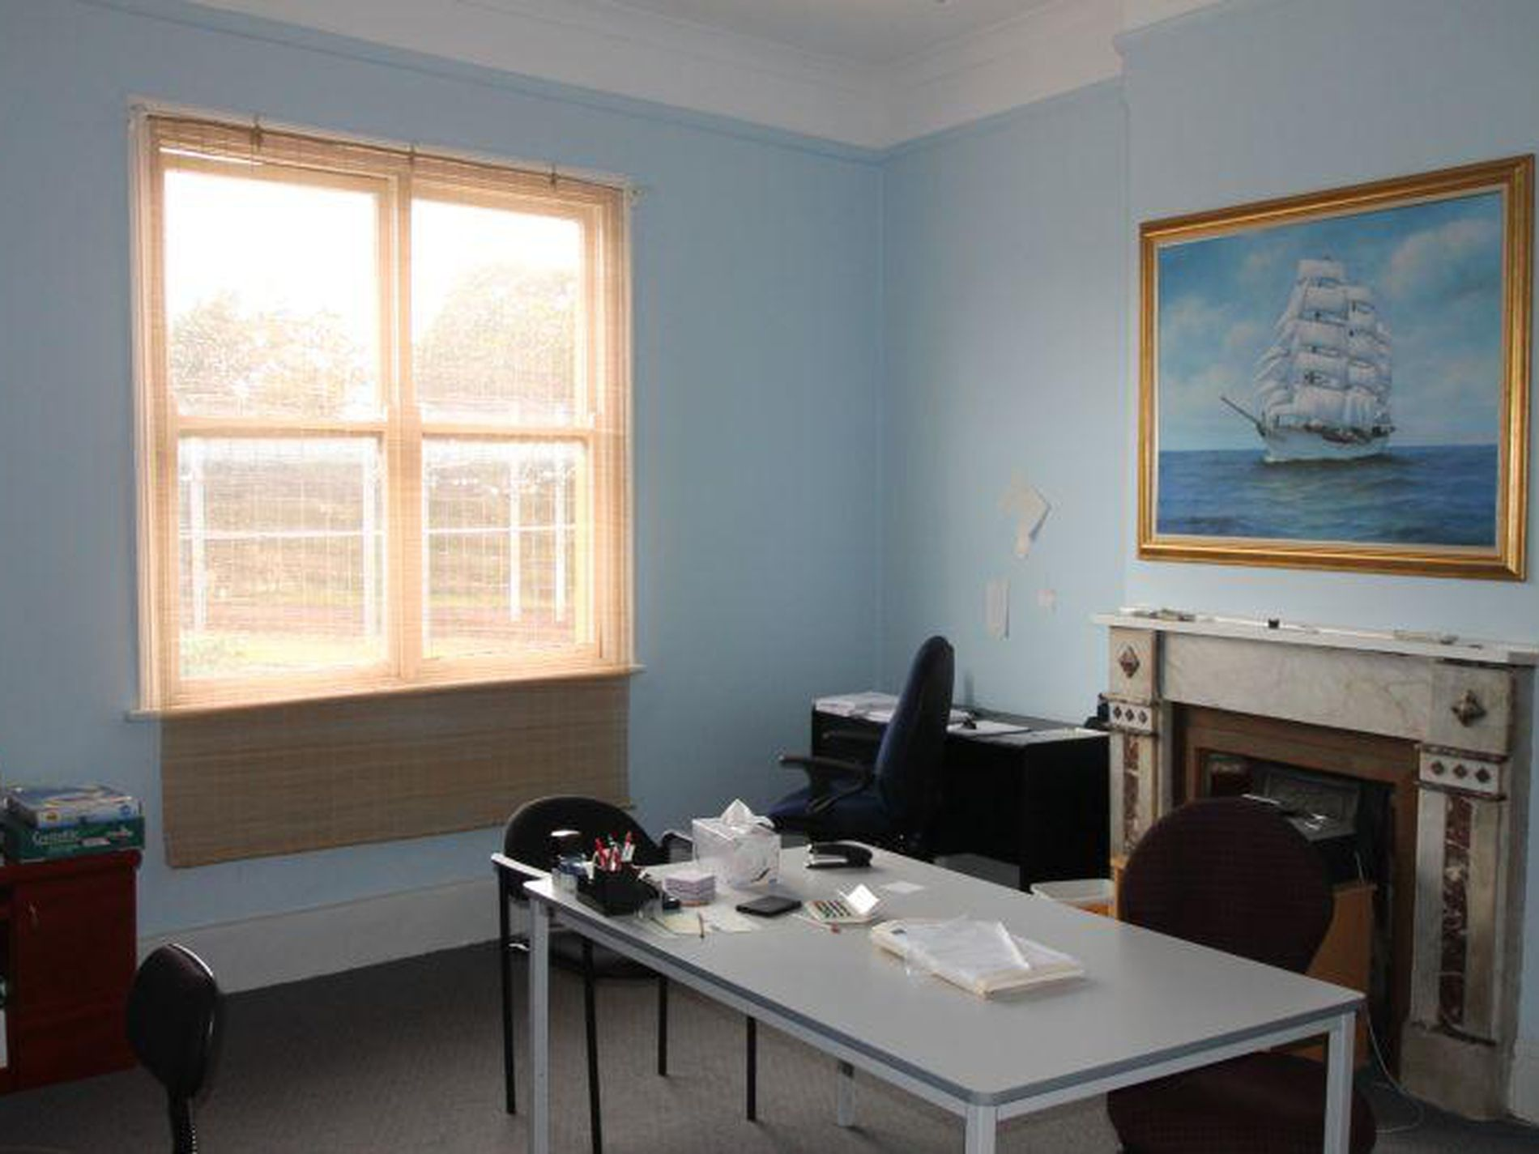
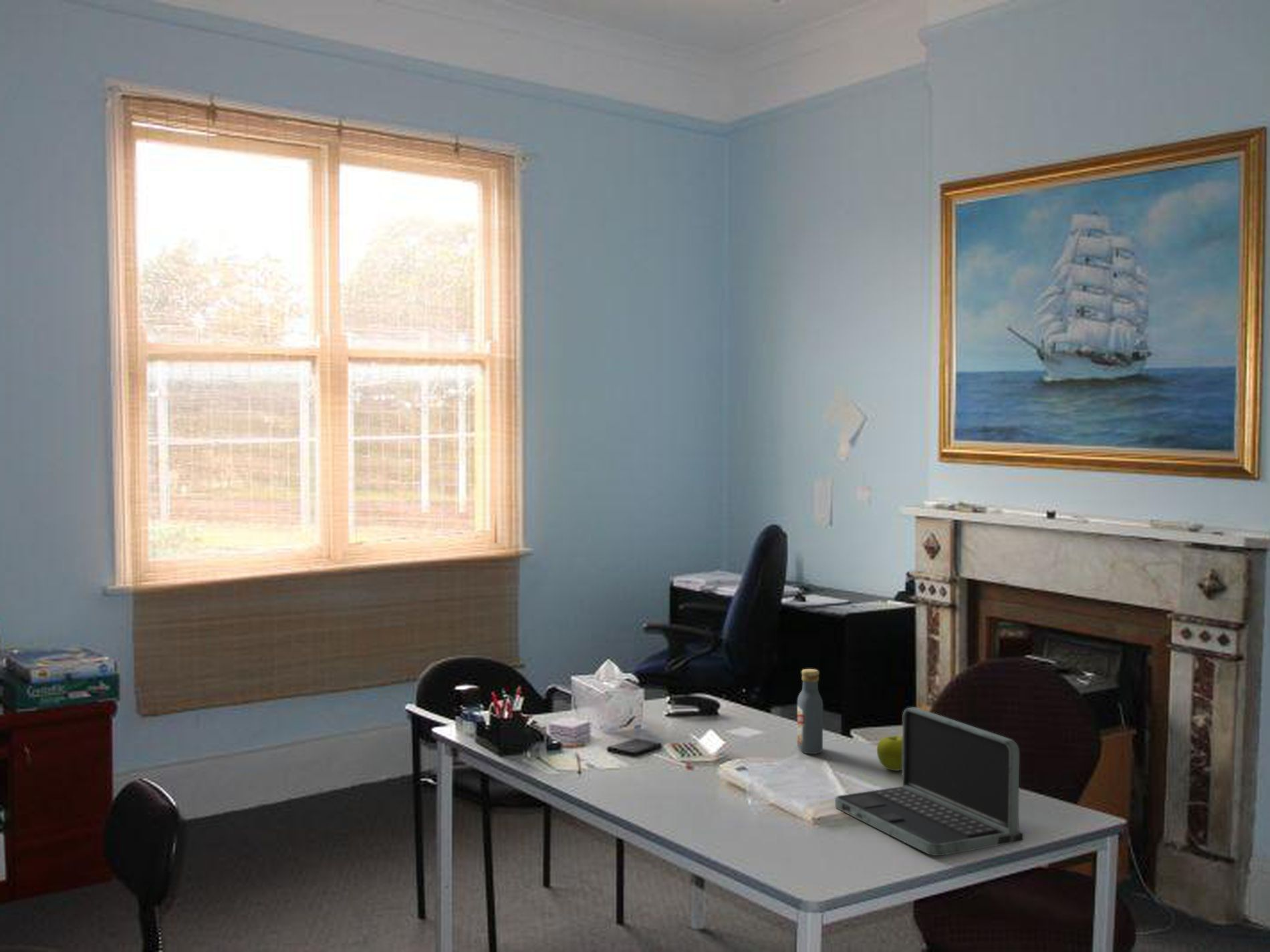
+ laptop (926, 773)
+ vodka (809, 709)
+ fruit (894, 752)
